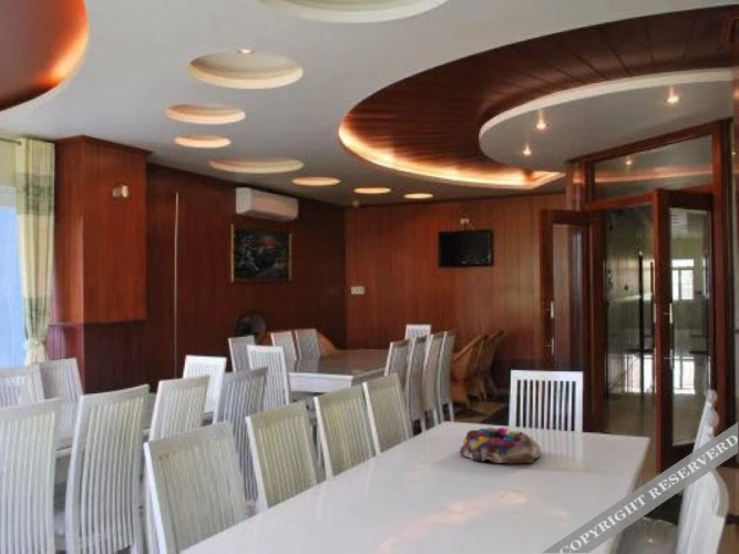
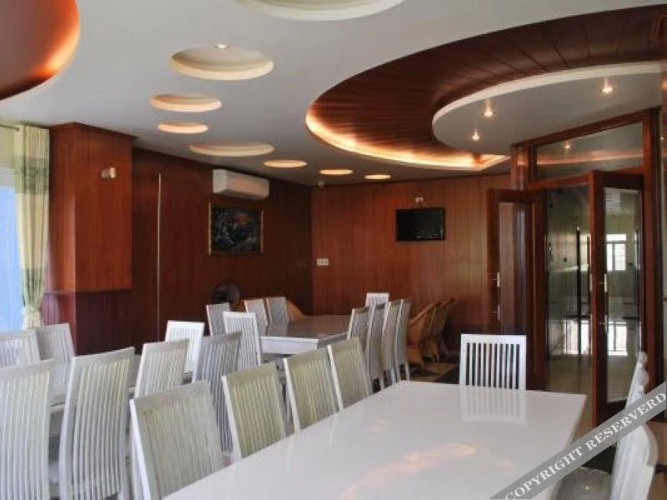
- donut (501, 442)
